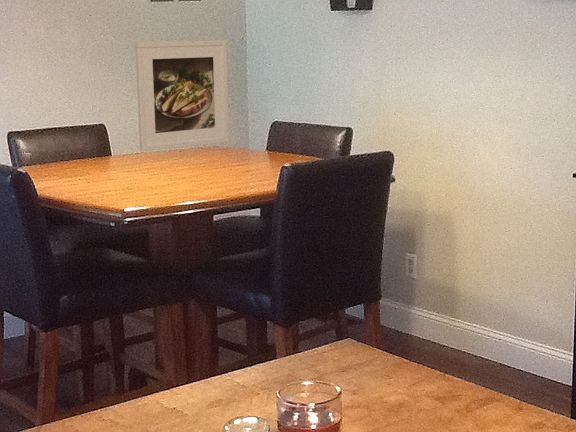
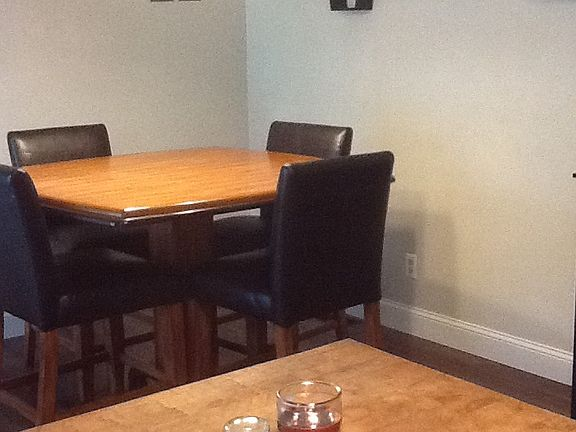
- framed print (184, 94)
